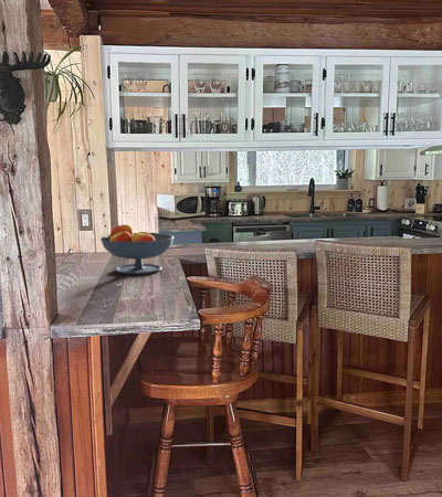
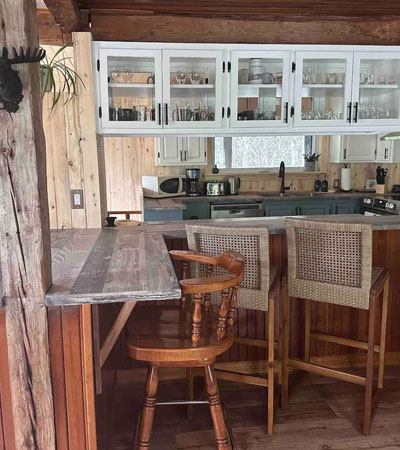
- fruit bowl (137, 247)
